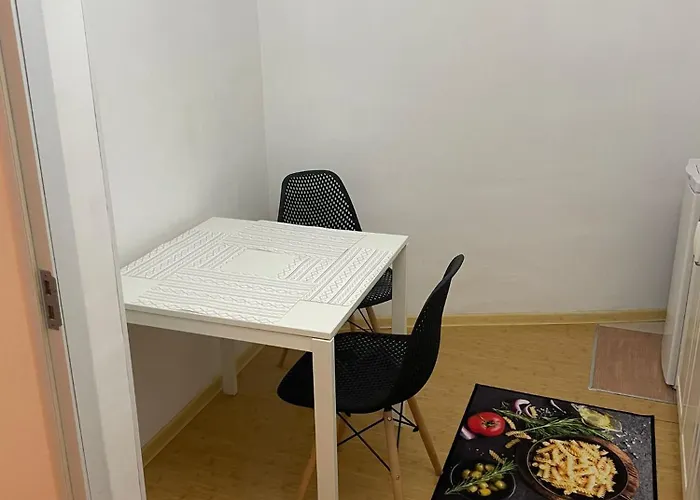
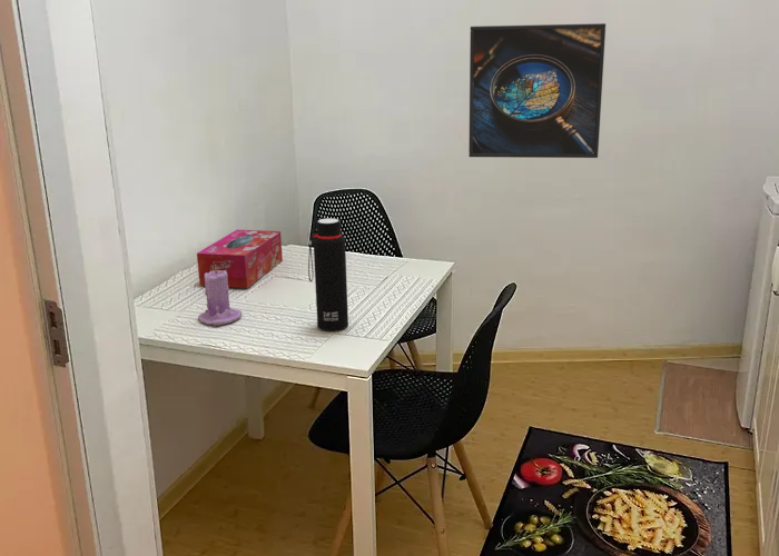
+ tissue box (241, 257)
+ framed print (534, 92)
+ water bottle (327, 274)
+ candle (218, 290)
